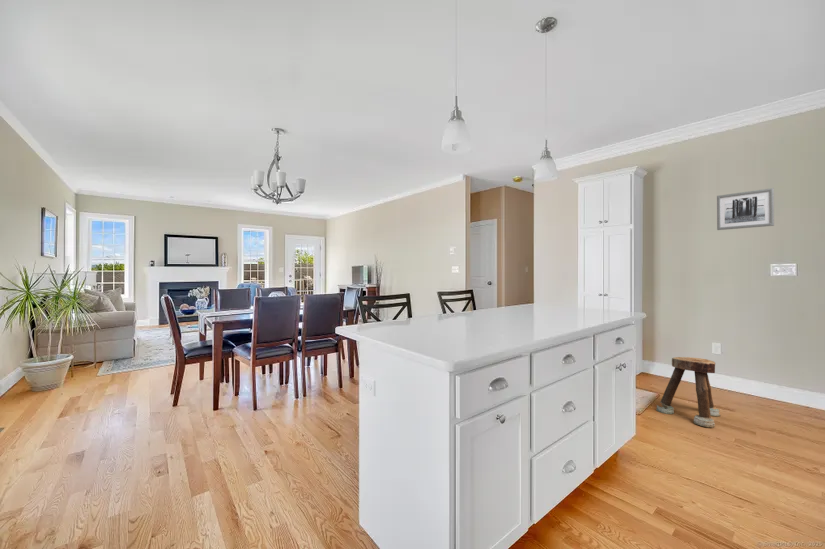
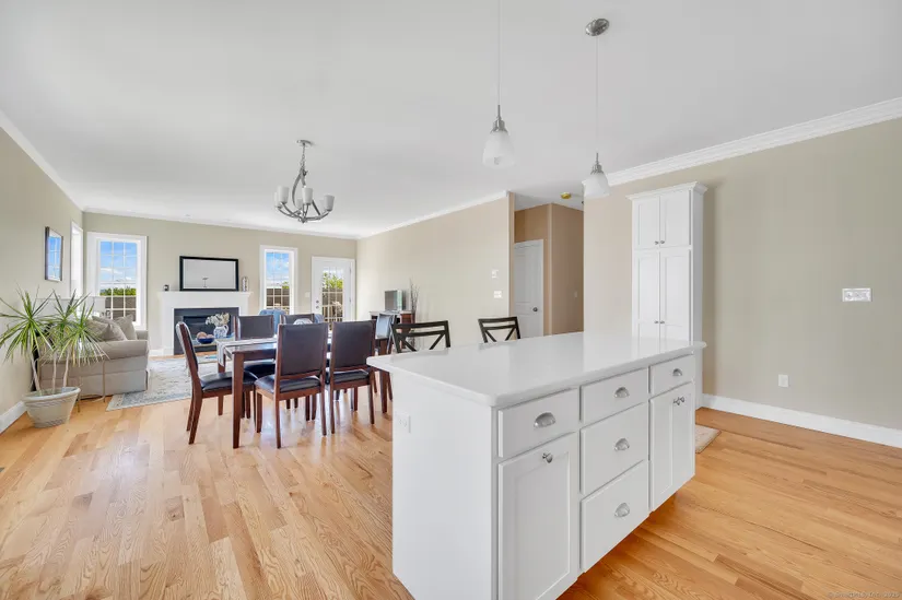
- stool (696, 386)
- wall art (744, 210)
